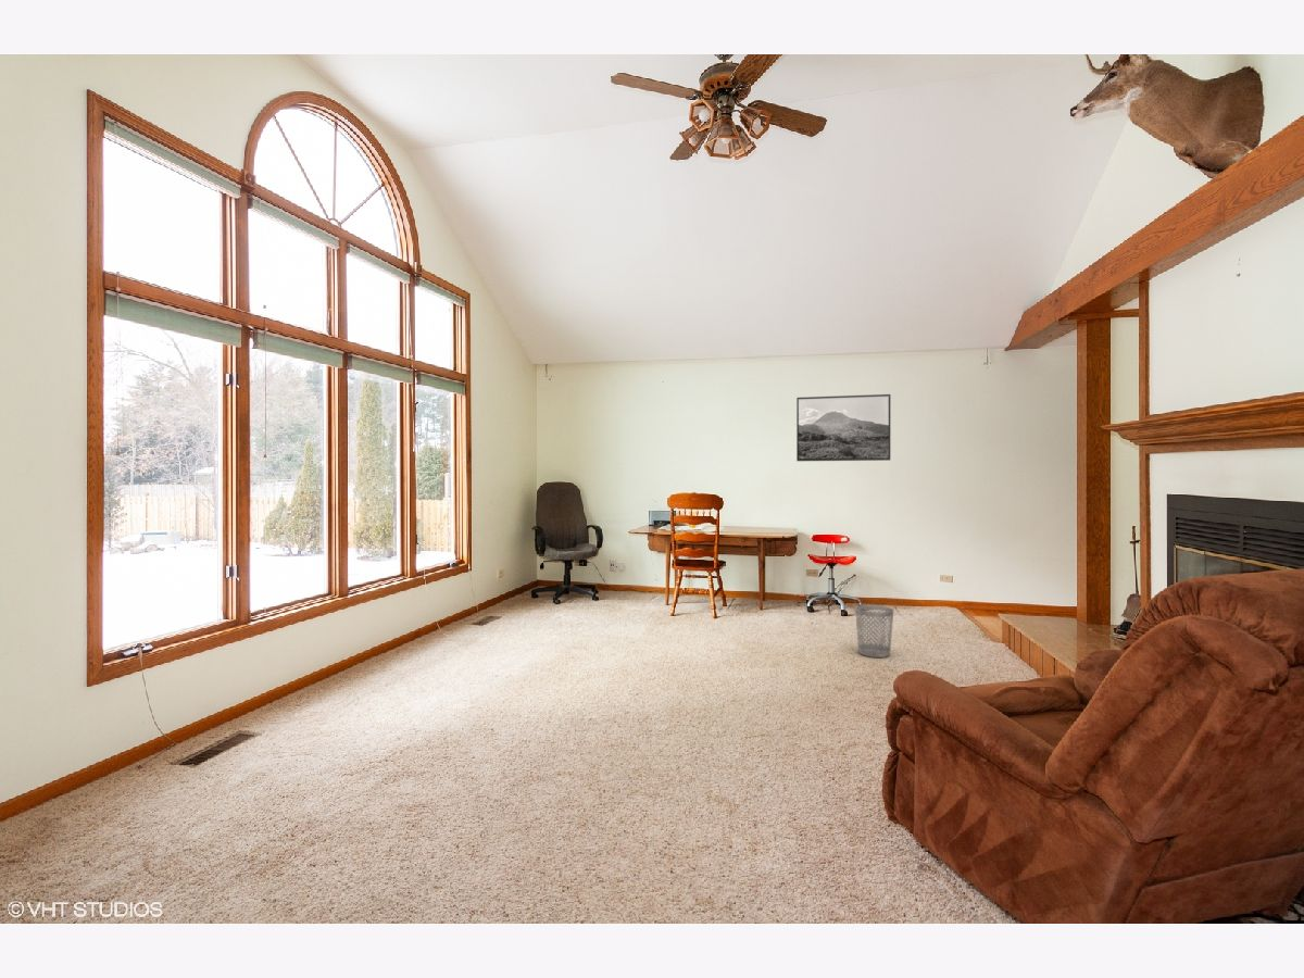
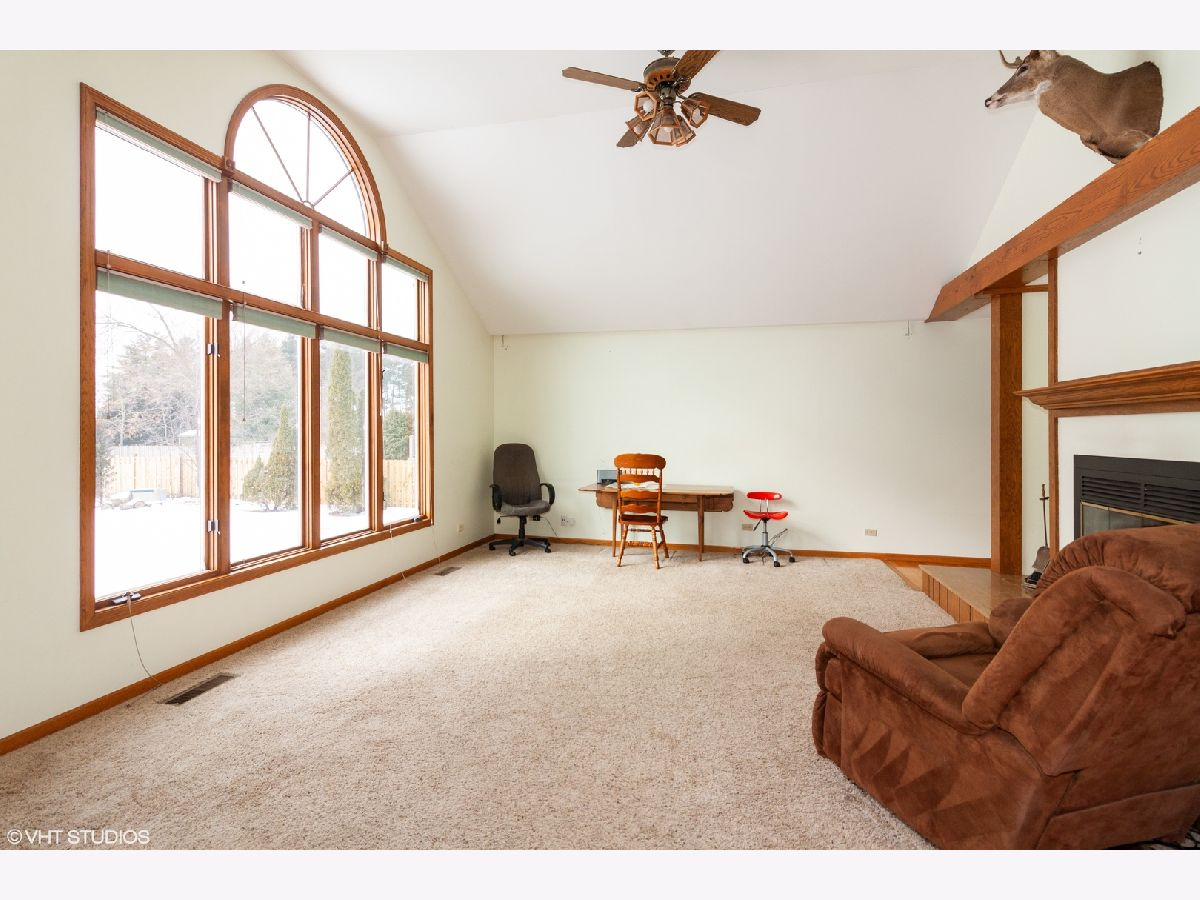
- wastebasket (874, 631)
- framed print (842, 428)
